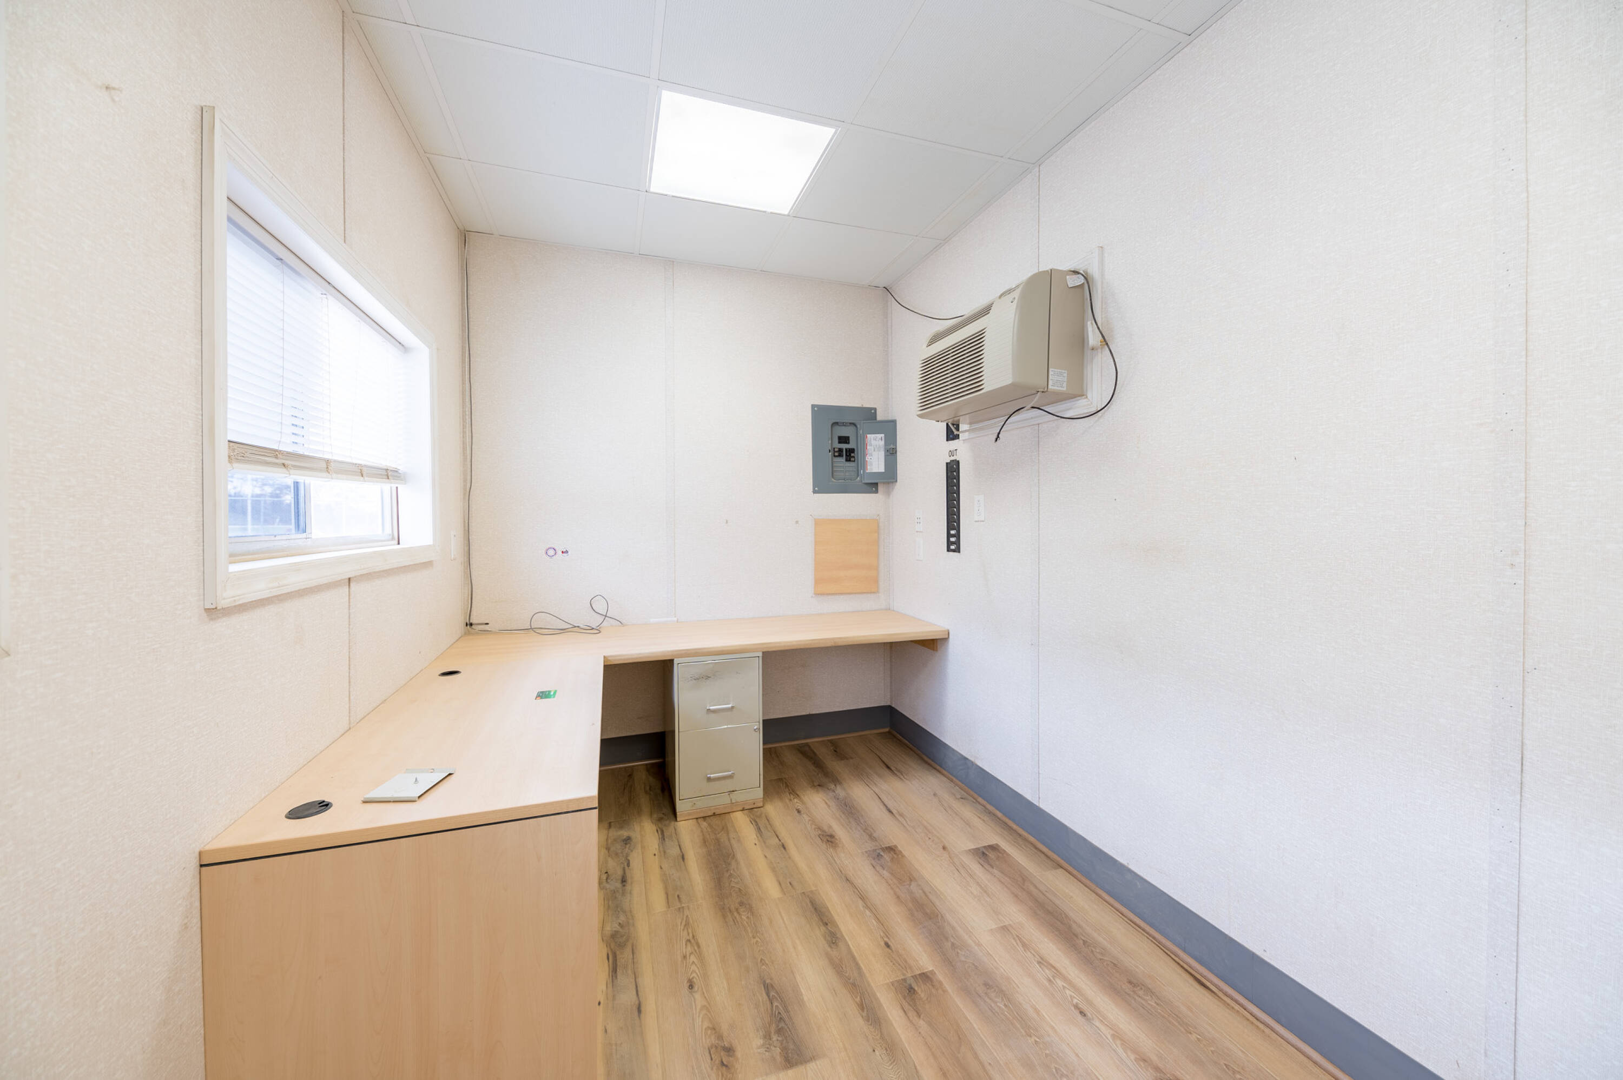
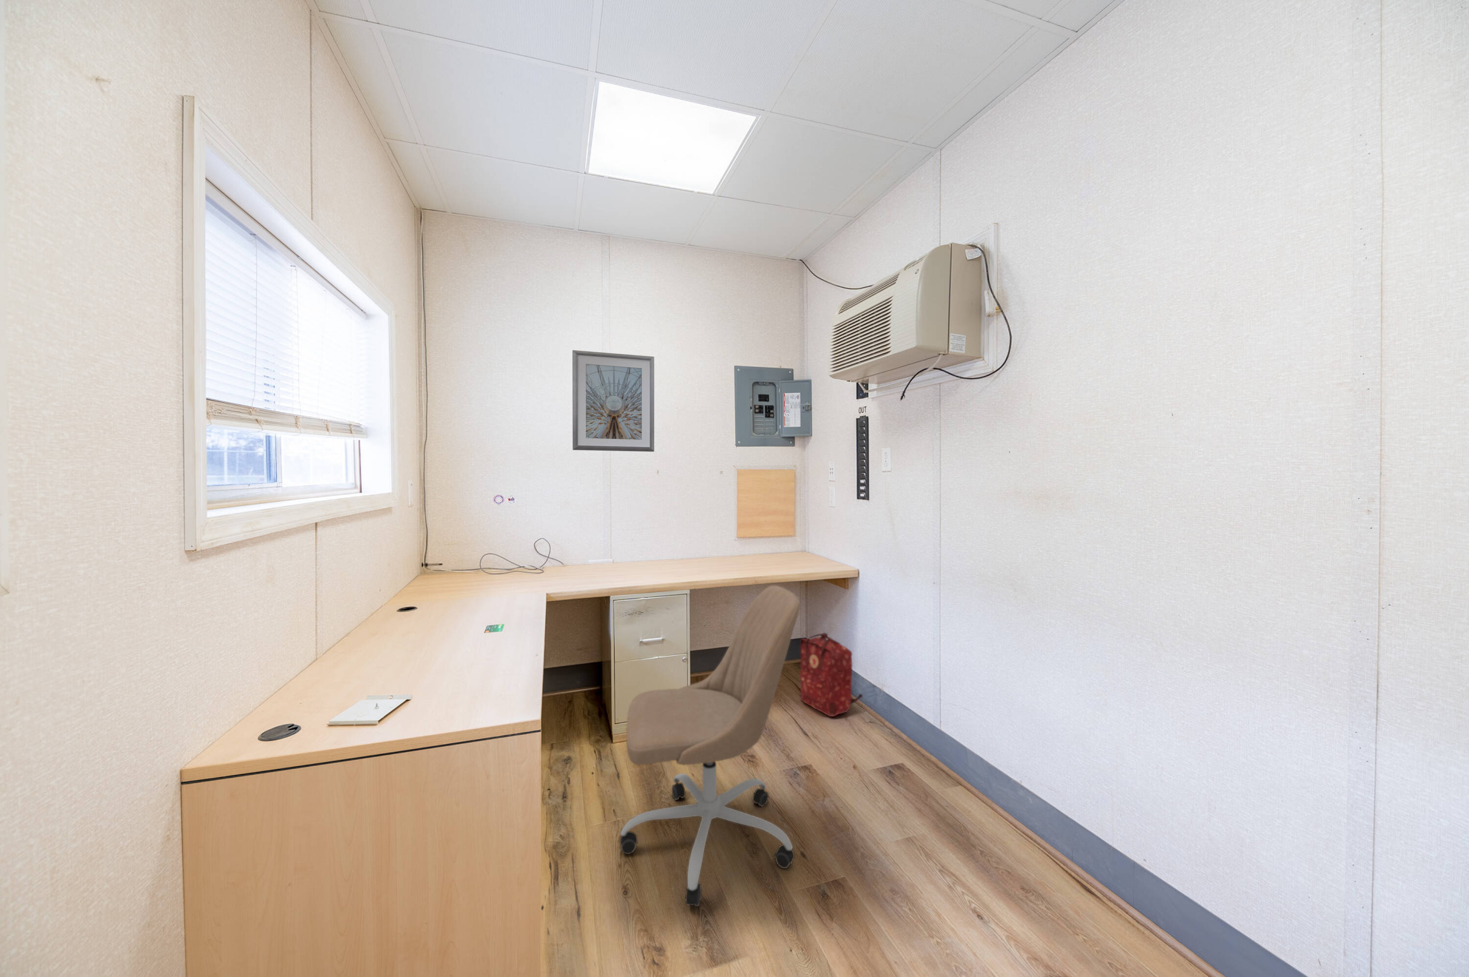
+ office chair (708, 717)
+ picture frame (614, 402)
+ backpack (827, 668)
